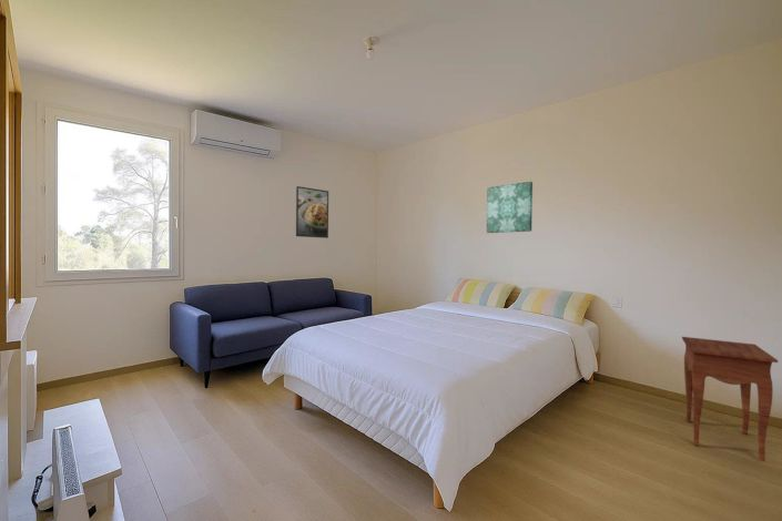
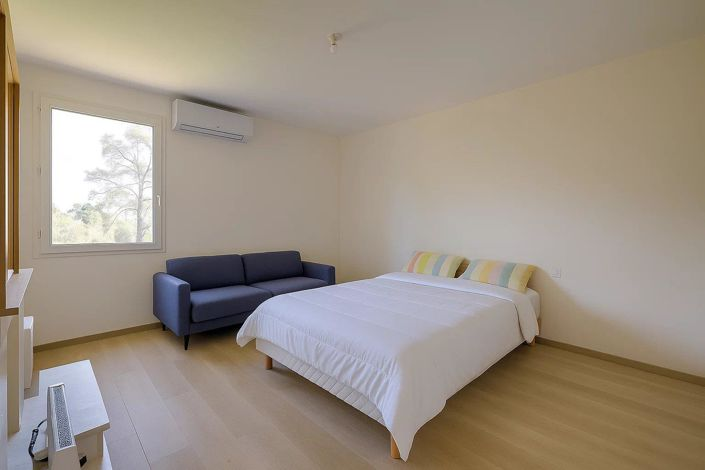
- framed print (313, 213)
- side table (725, 382)
- wall art (508, 208)
